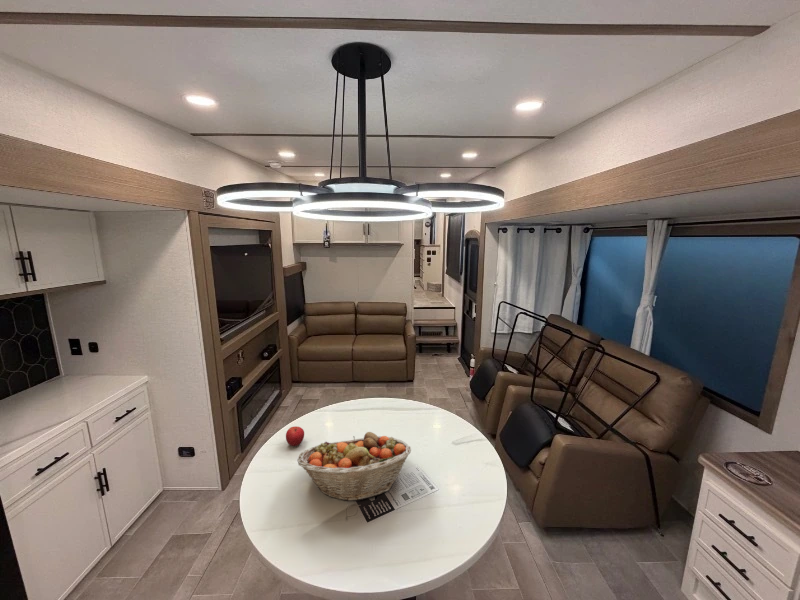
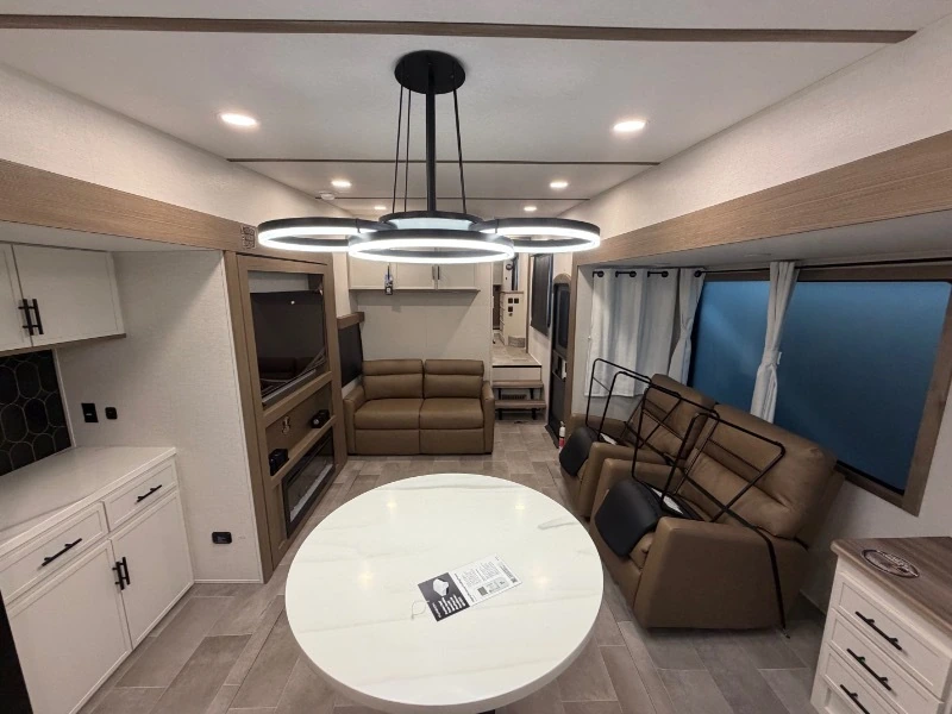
- fruit basket (355, 460)
- fruit (295, 435)
